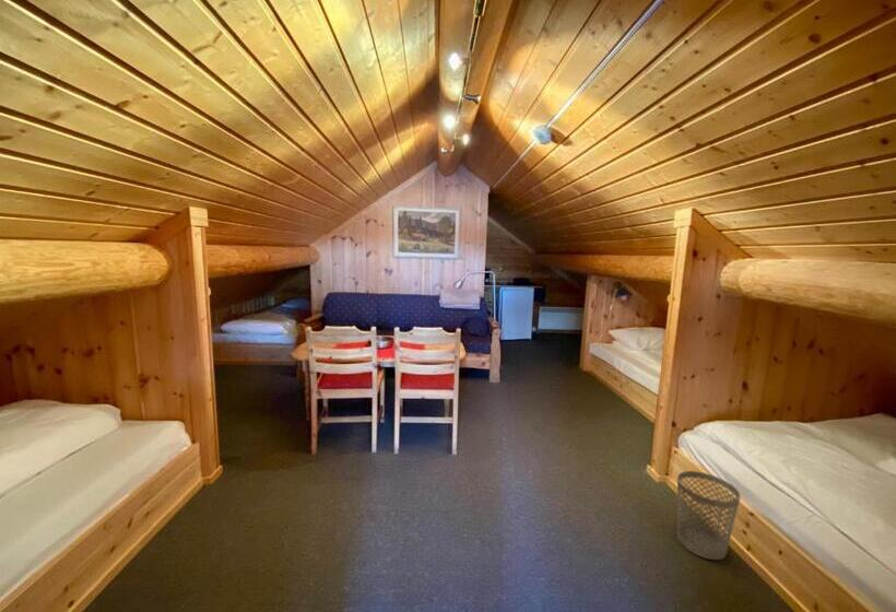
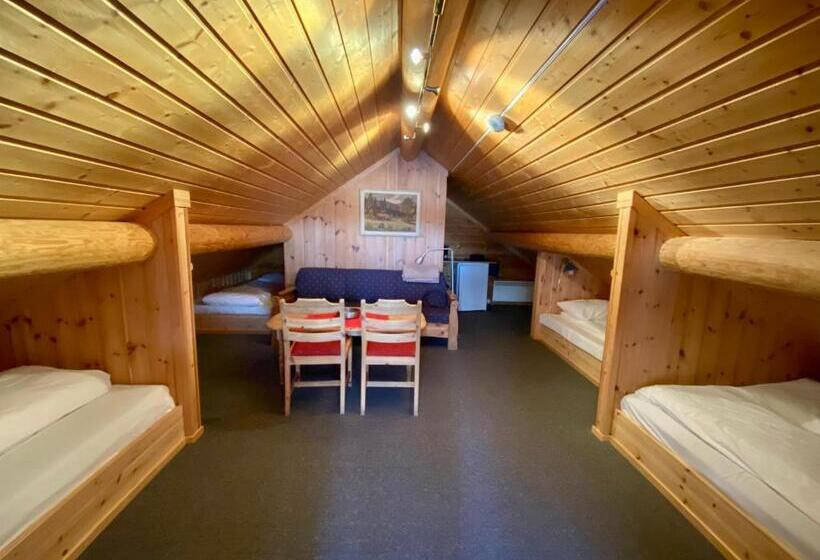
- wastebasket (704, 515)
